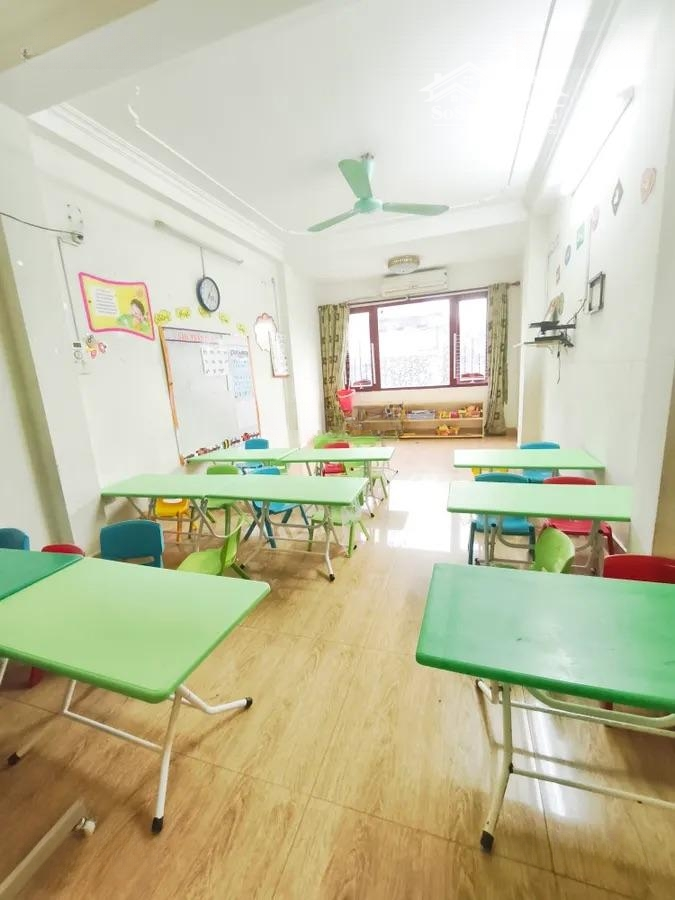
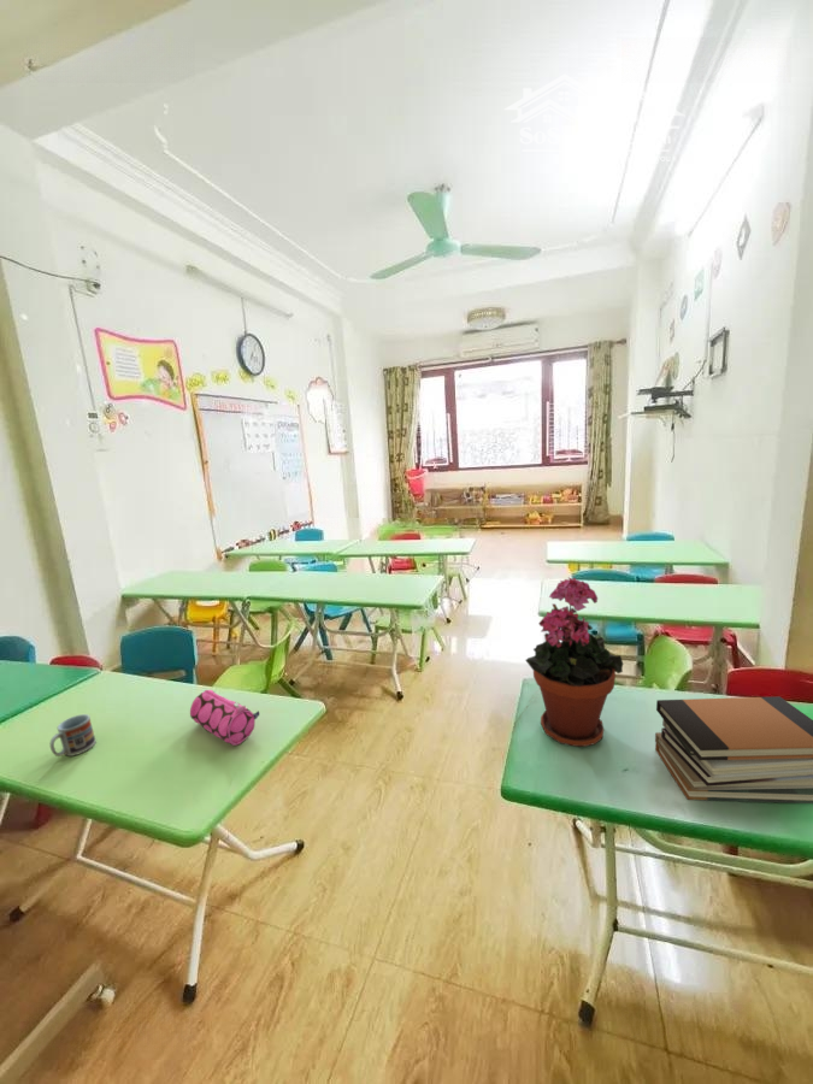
+ potted plant (570, 656)
+ cup (71, 737)
+ book stack (740, 748)
+ pencil case (222, 713)
